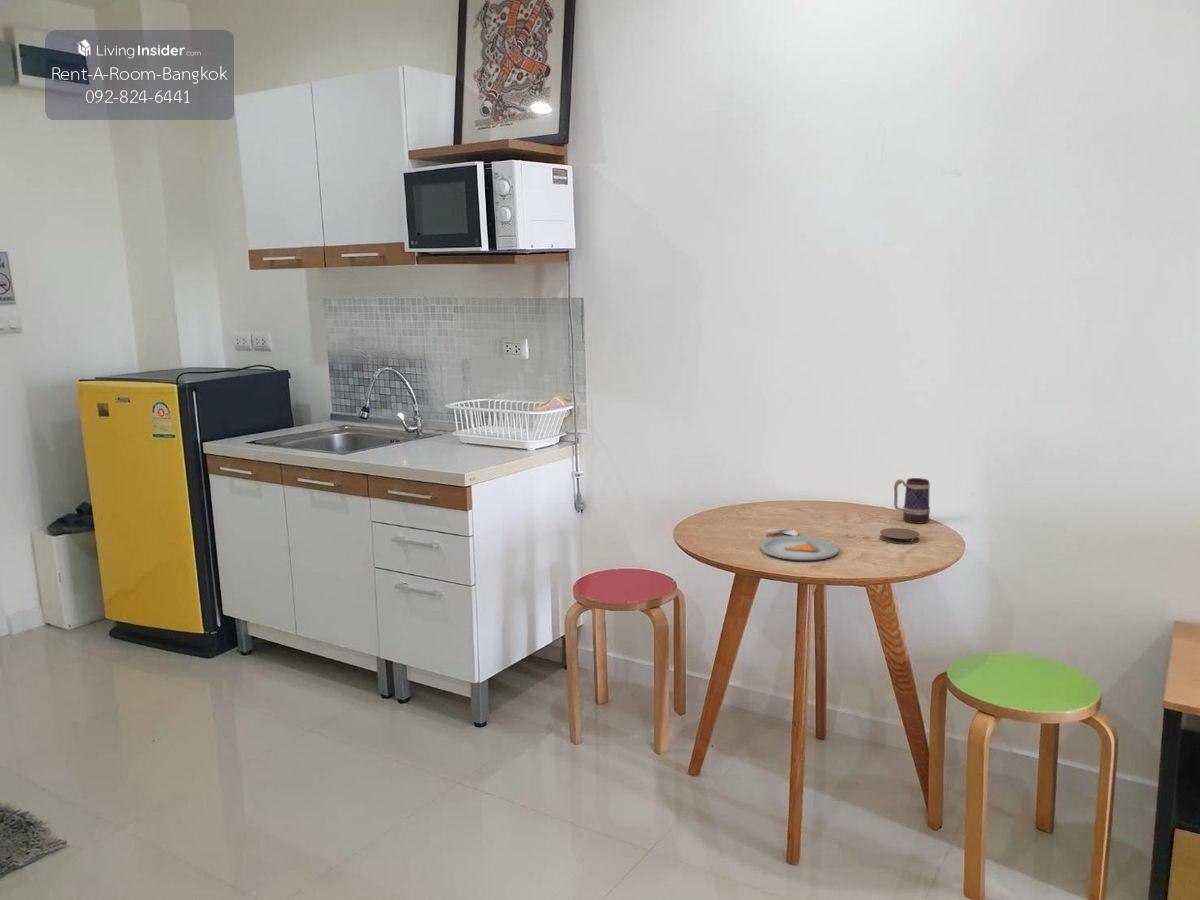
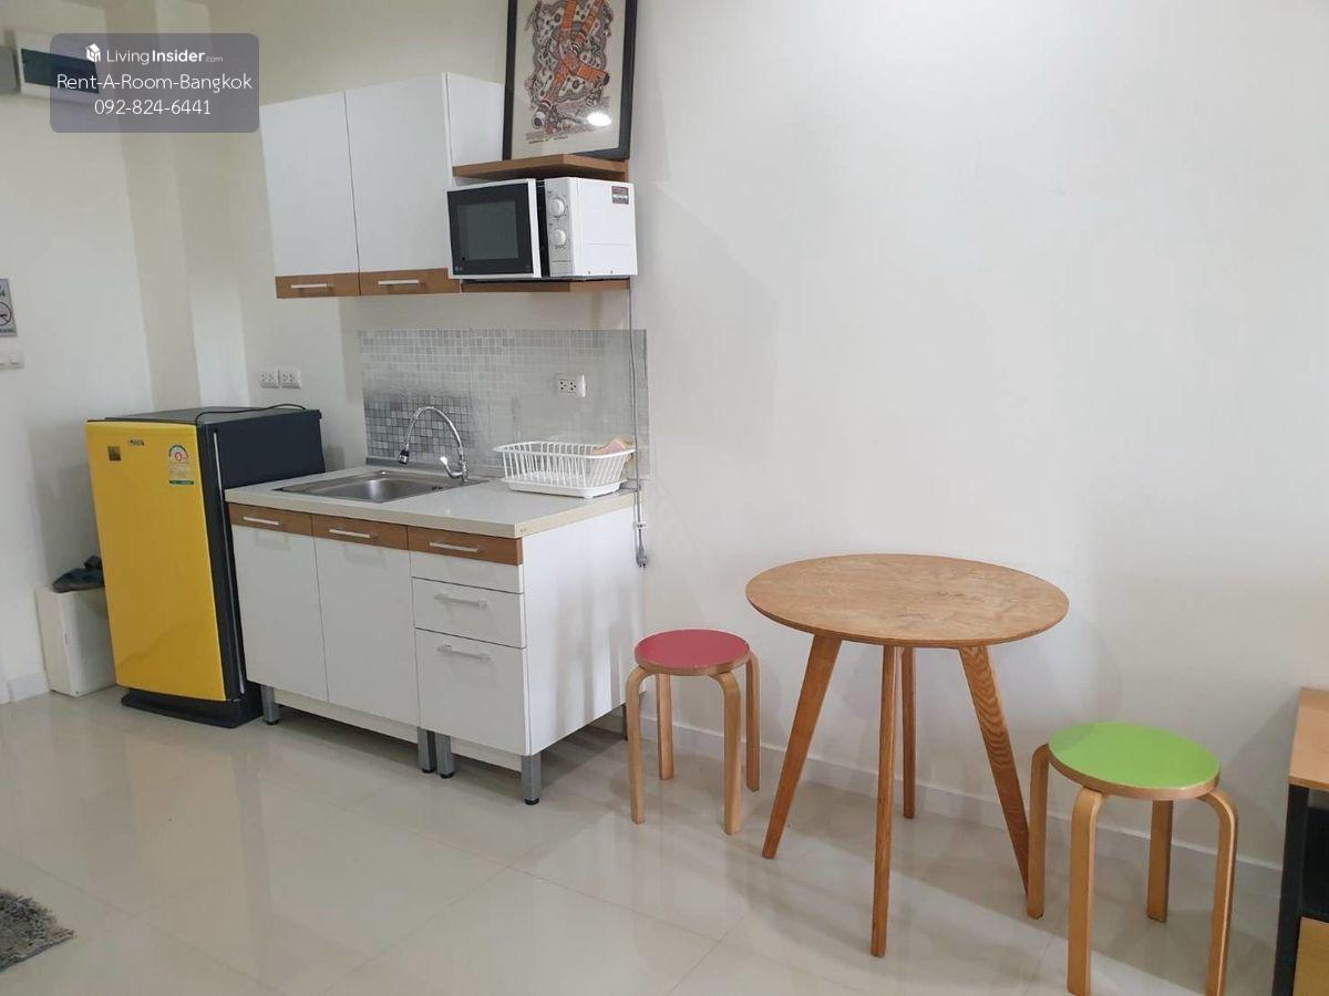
- coaster (899, 535)
- dinner plate (795, 543)
- mug (911, 499)
